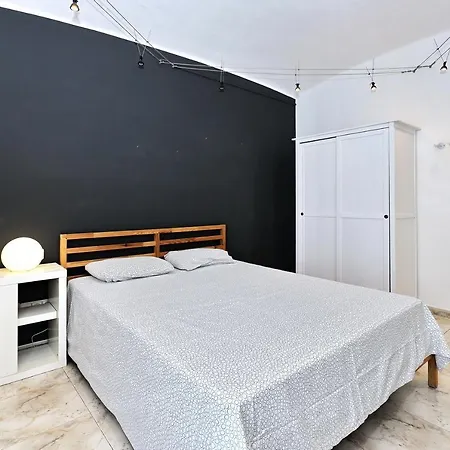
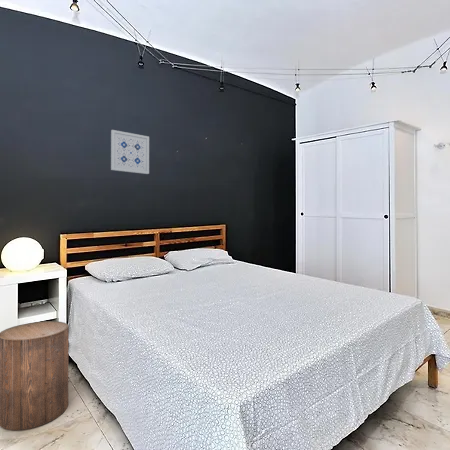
+ wall art (130, 152)
+ stool (34, 370)
